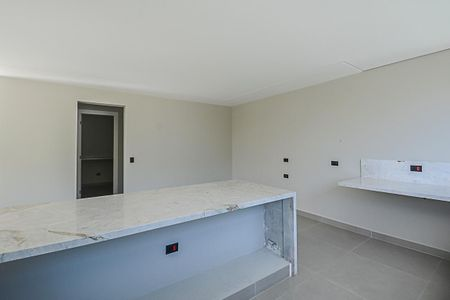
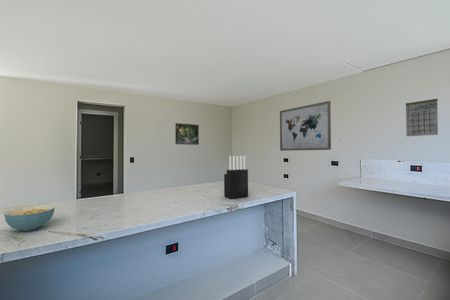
+ calendar (421, 114)
+ cereal bowl (30, 219)
+ knife block (235, 176)
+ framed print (187, 134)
+ wall art (302, 128)
